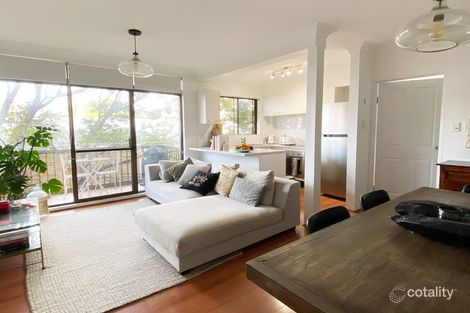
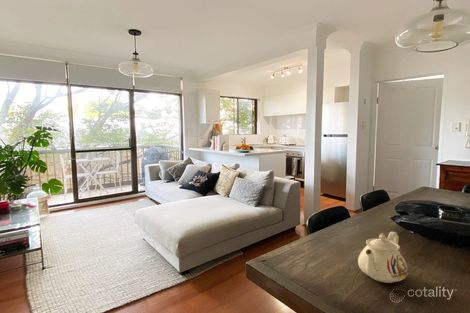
+ teapot (382, 254)
